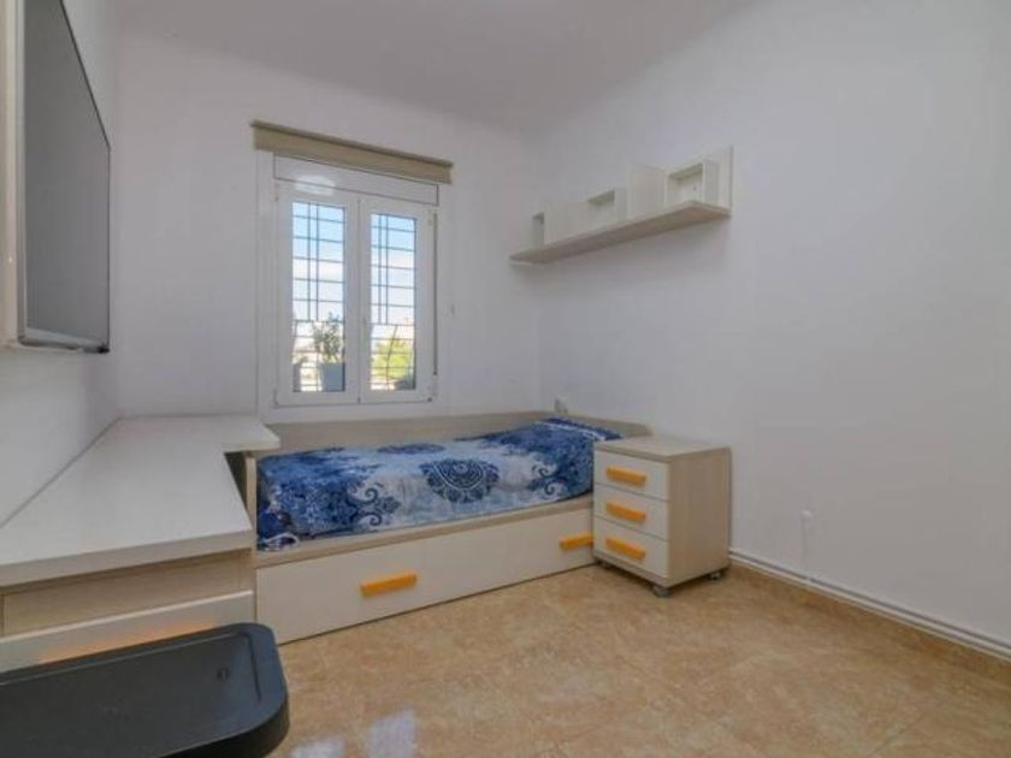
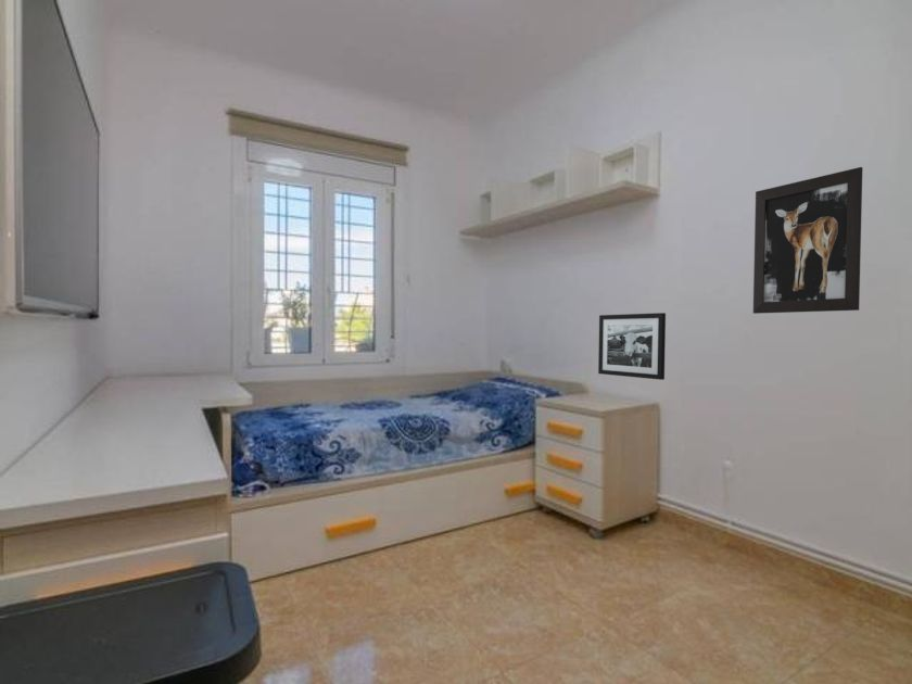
+ wall art (802, 245)
+ picture frame (630, 345)
